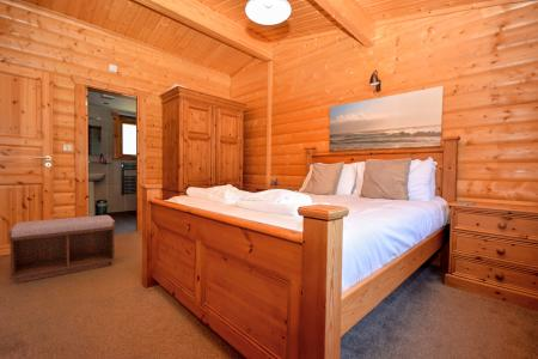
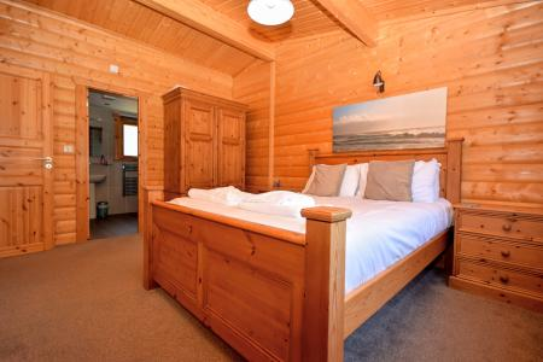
- bench (67, 244)
